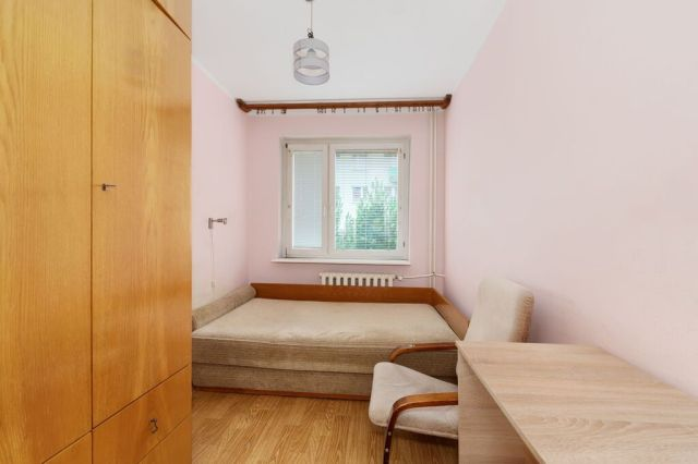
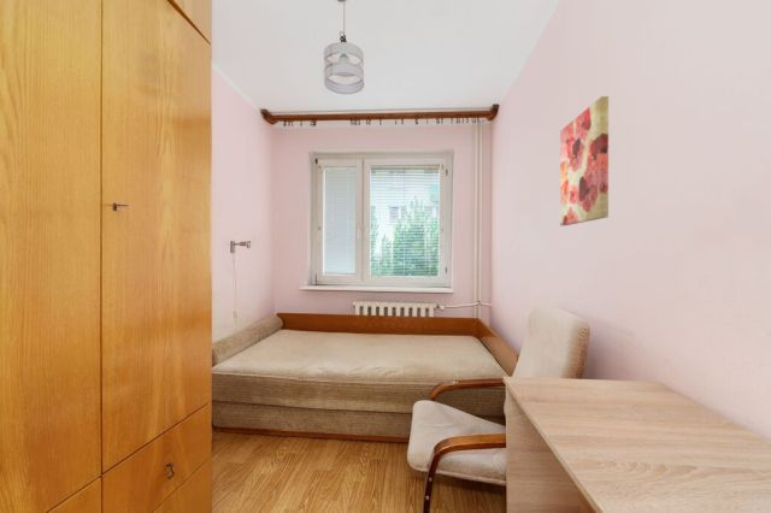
+ wall art (581, 169)
